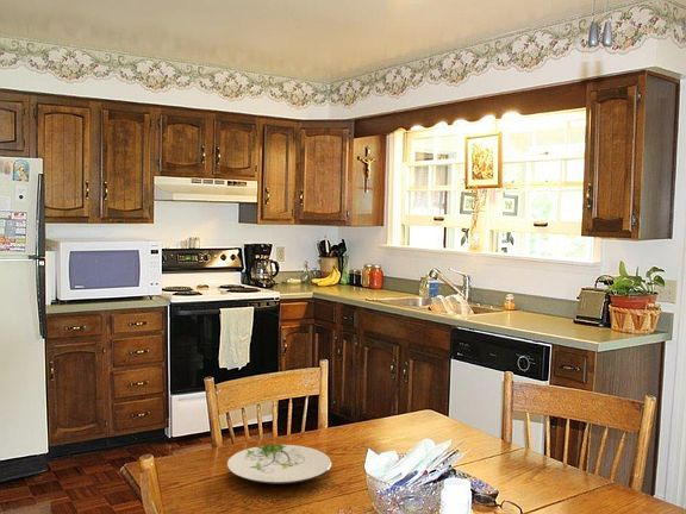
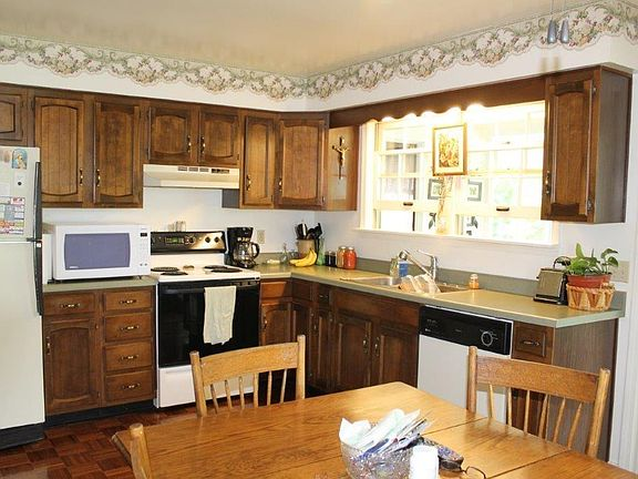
- plate (279, 468)
